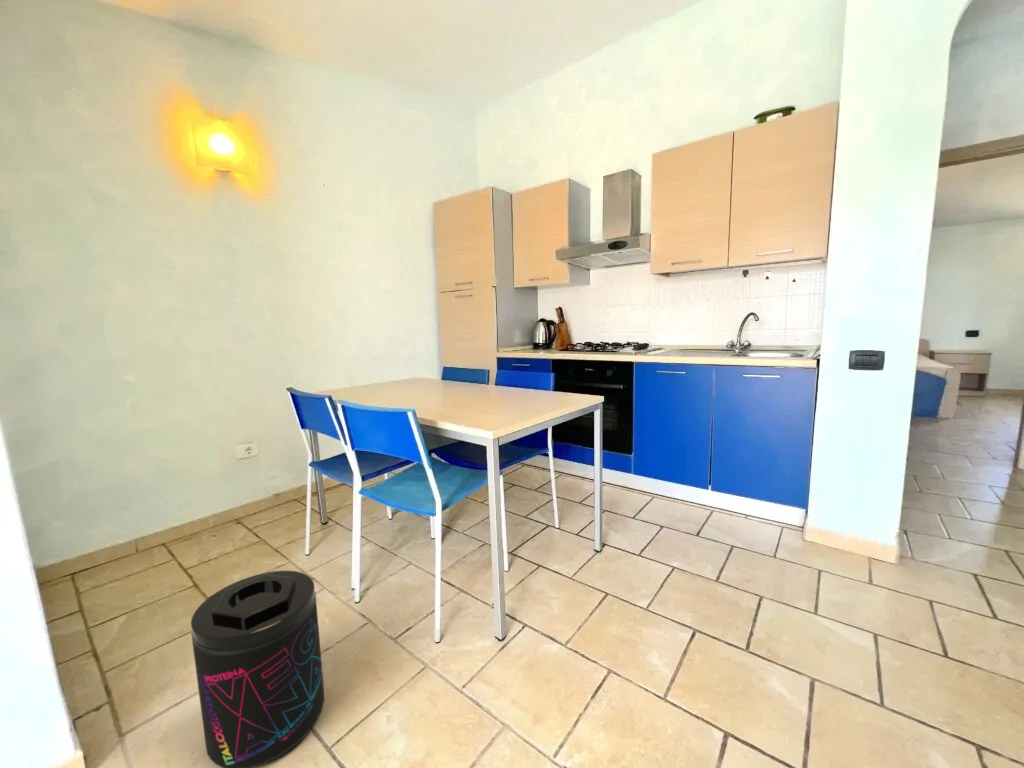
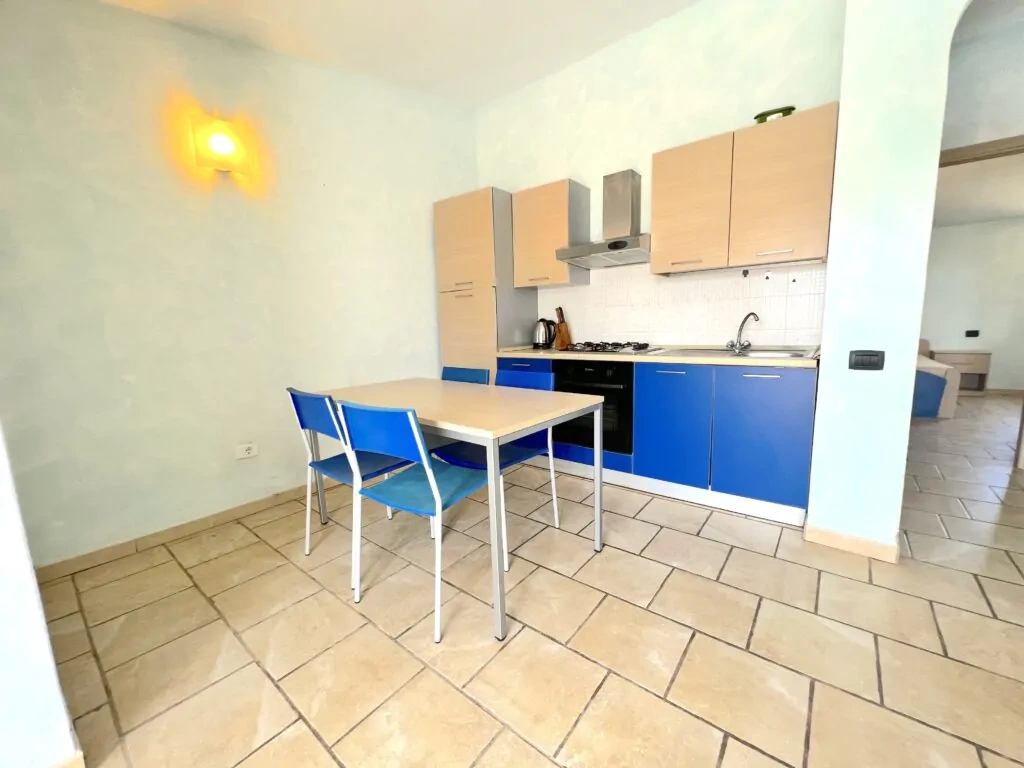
- supplement container (262, 658)
